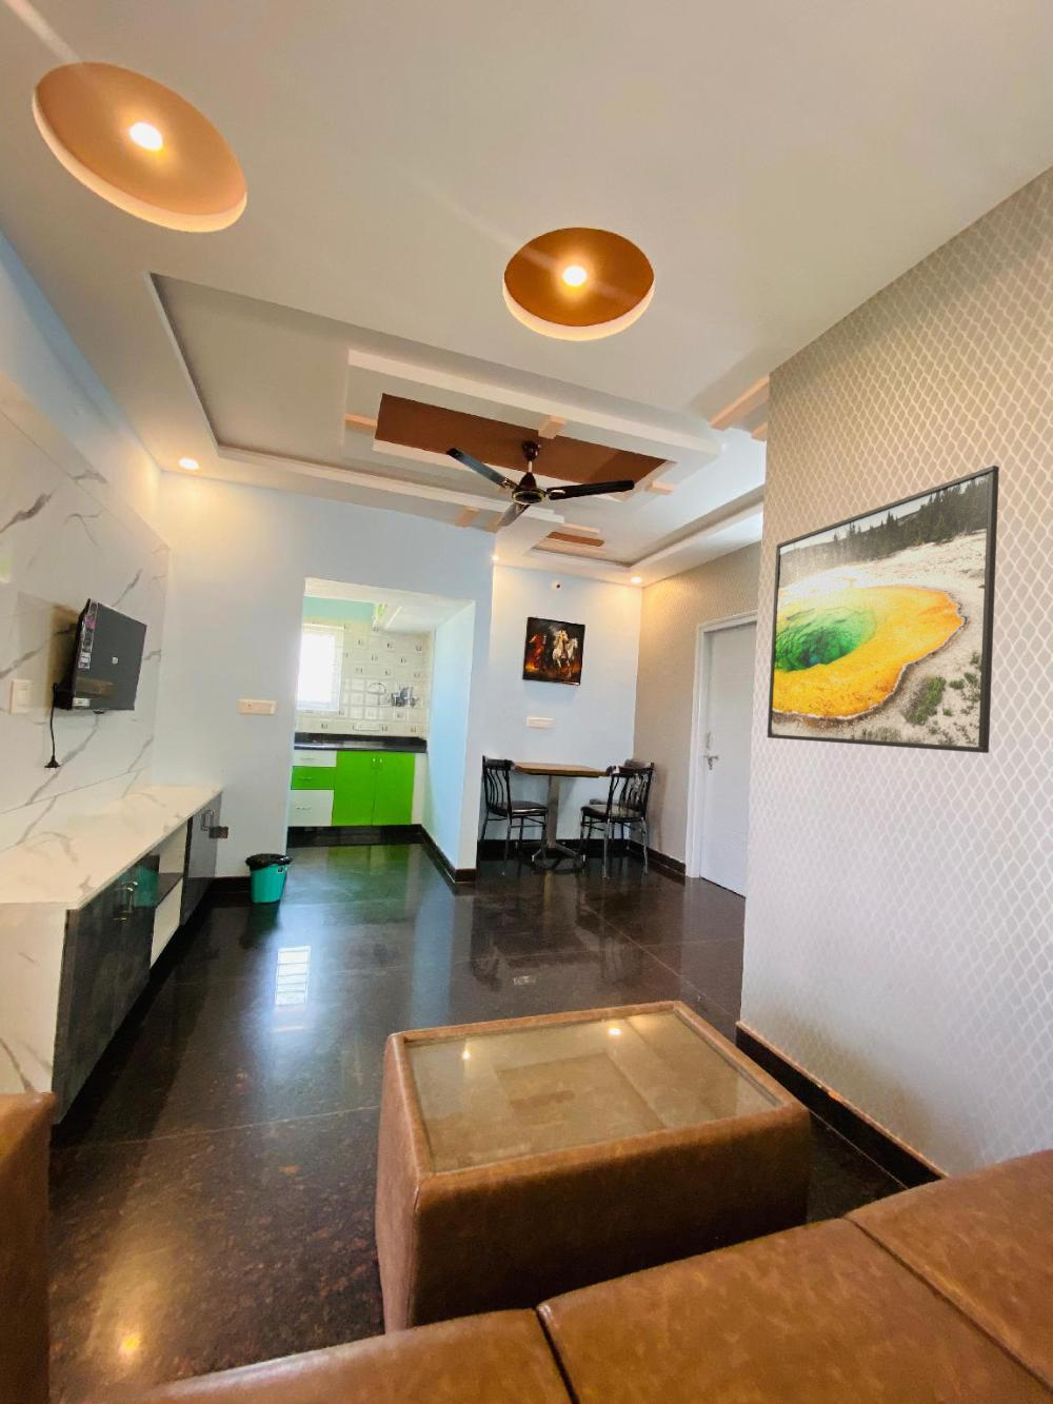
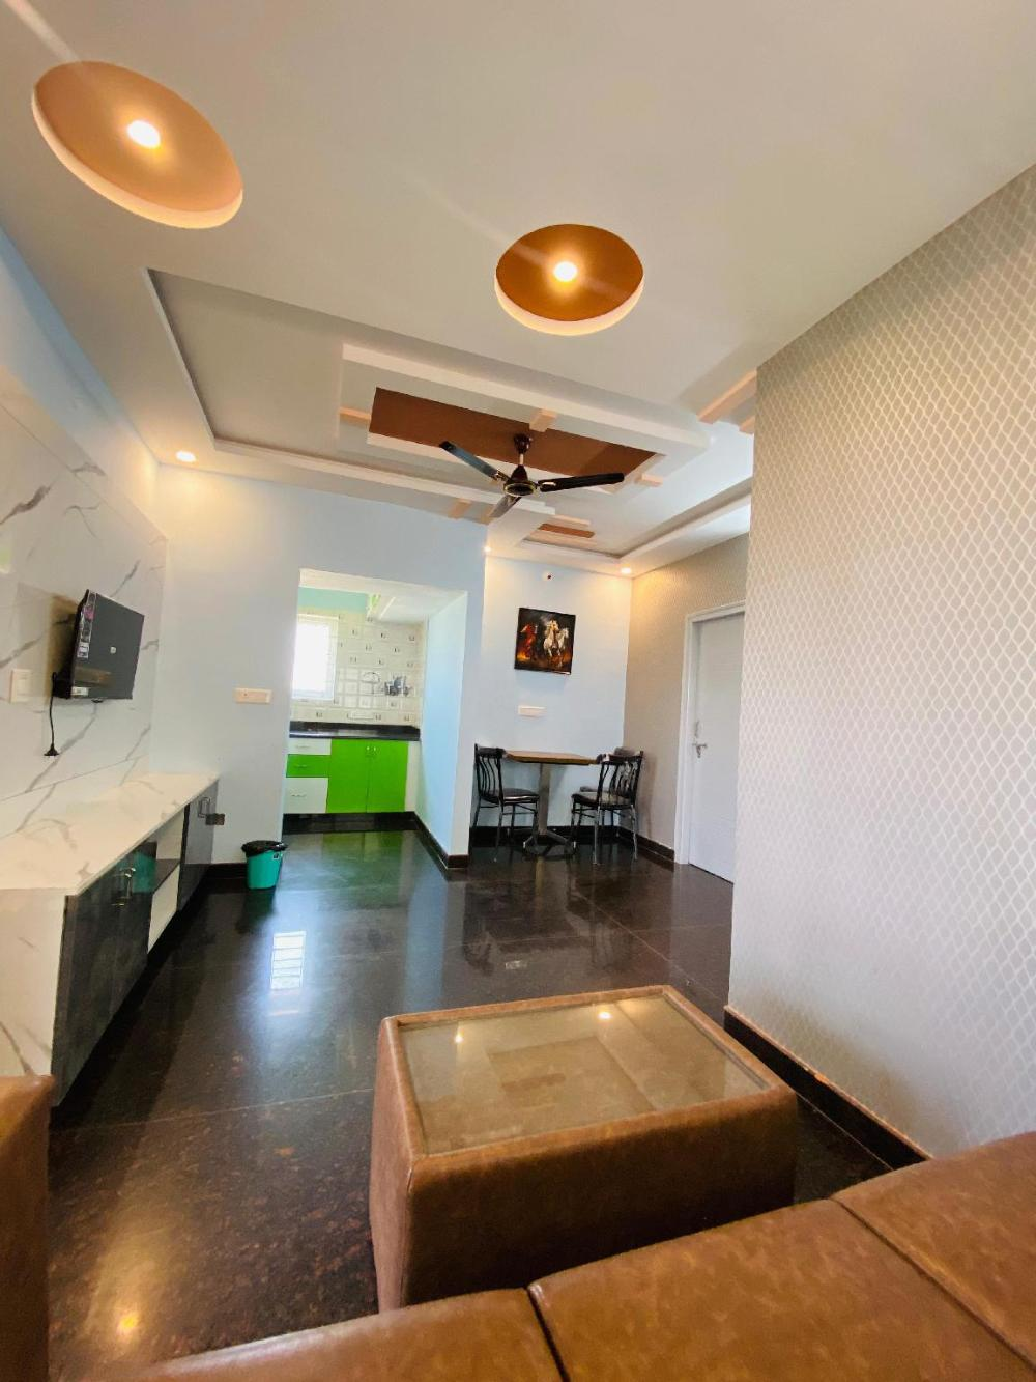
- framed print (861, 627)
